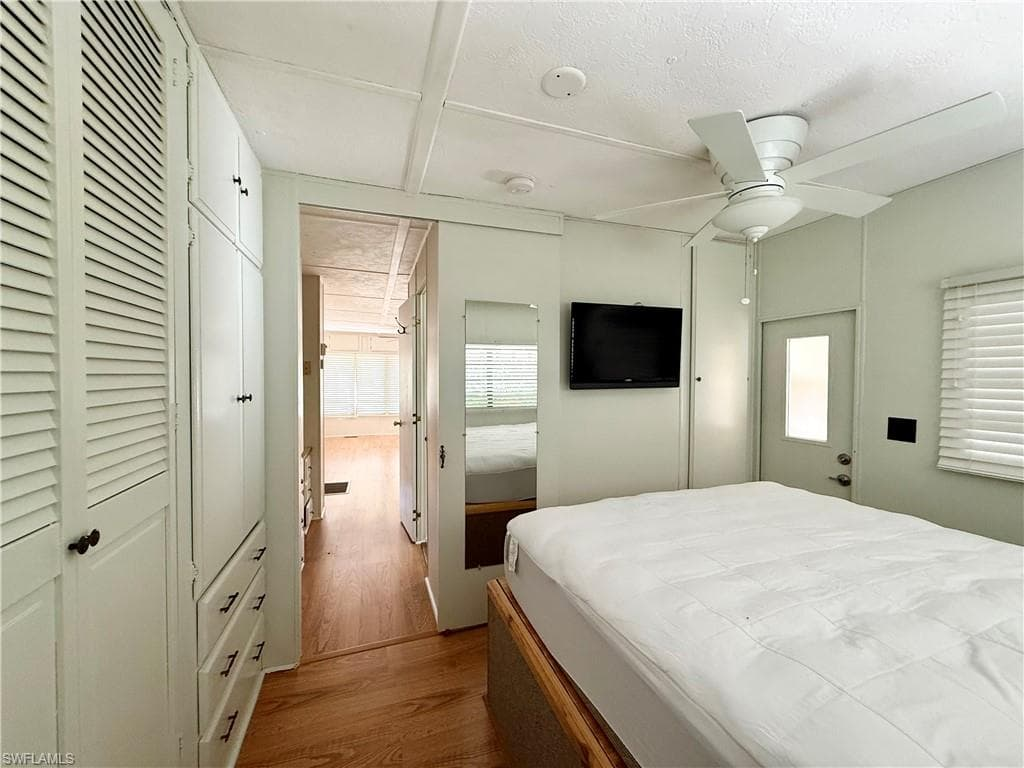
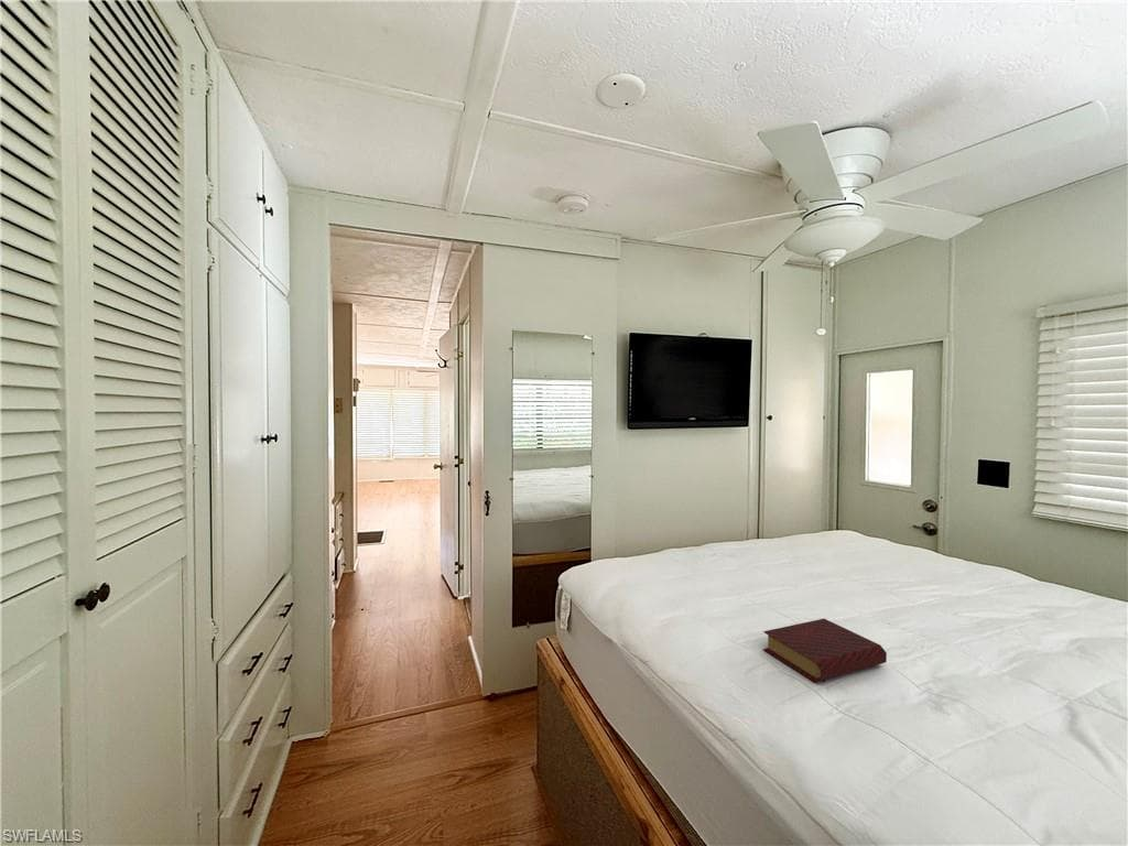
+ book (822, 648)
